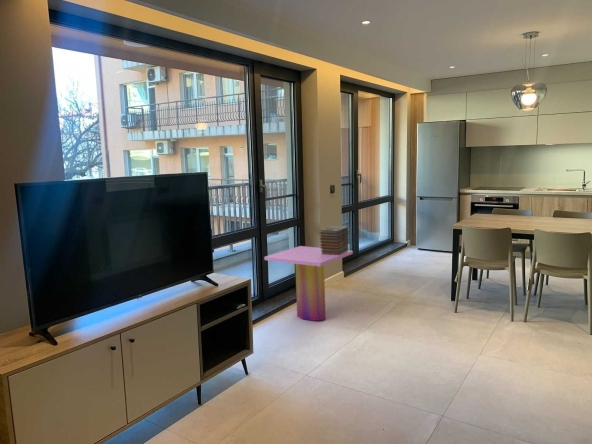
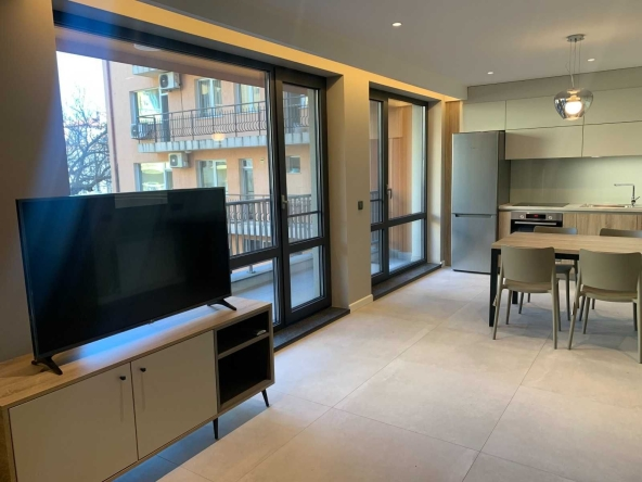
- side table (310, 285)
- book stack (334, 239)
